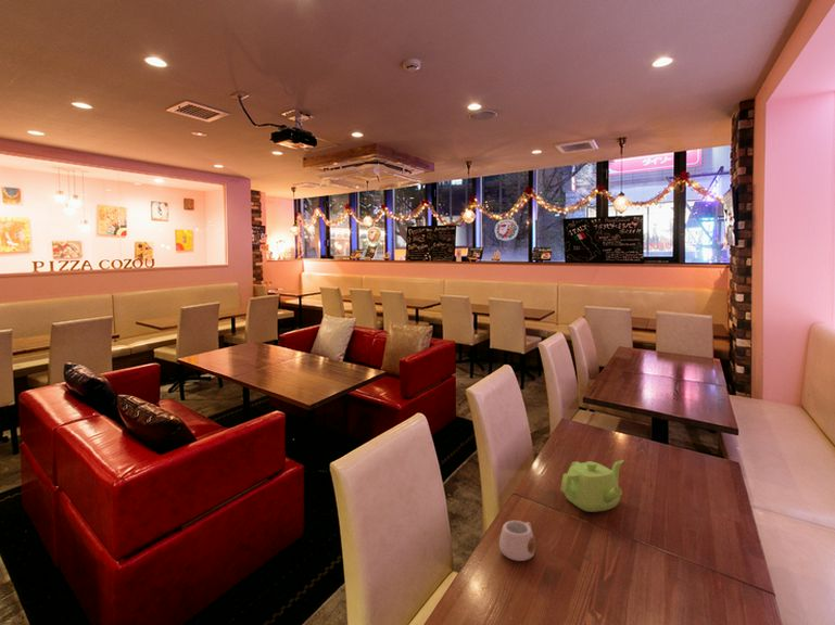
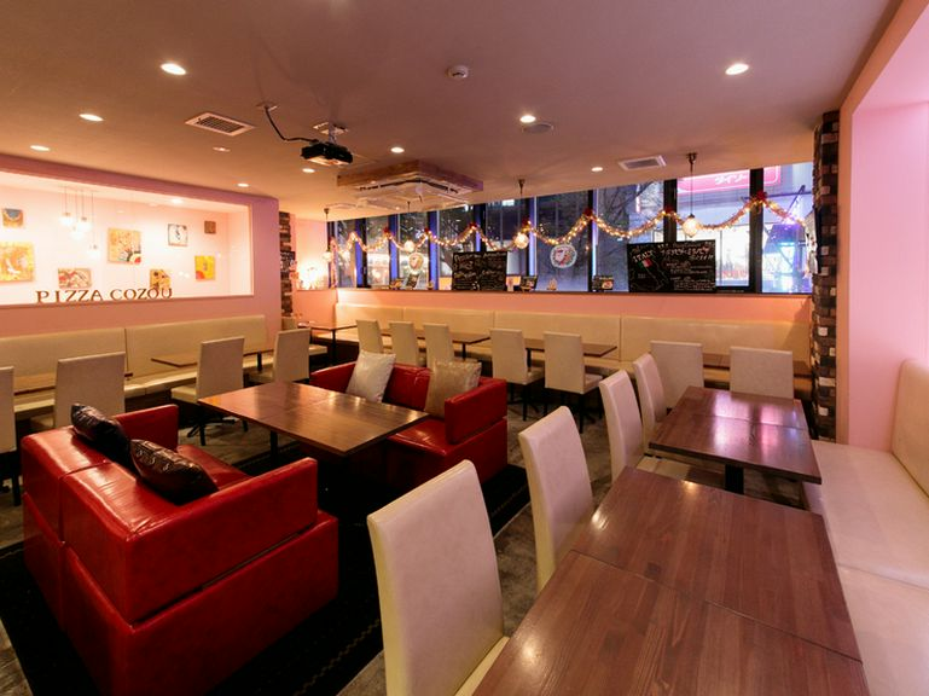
- mug (519, 537)
- teapot (592, 483)
